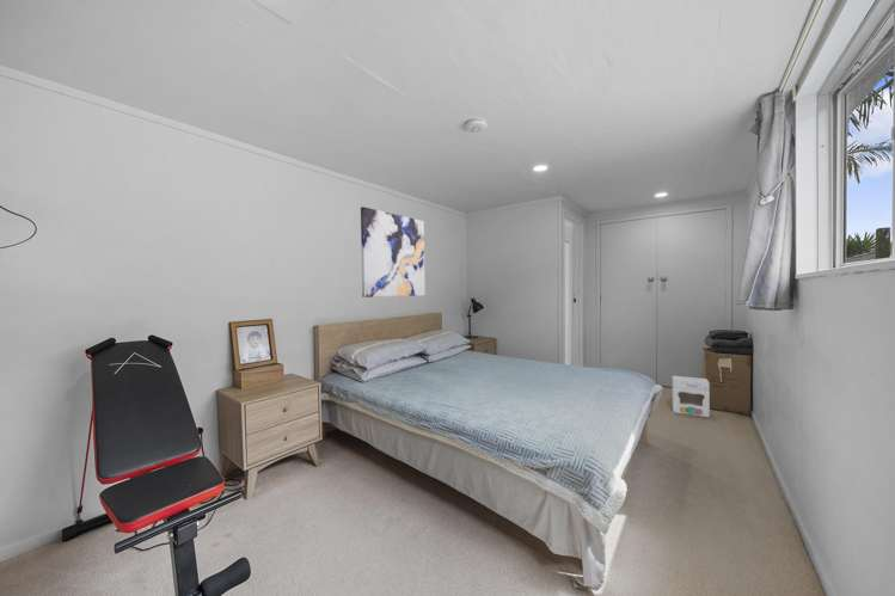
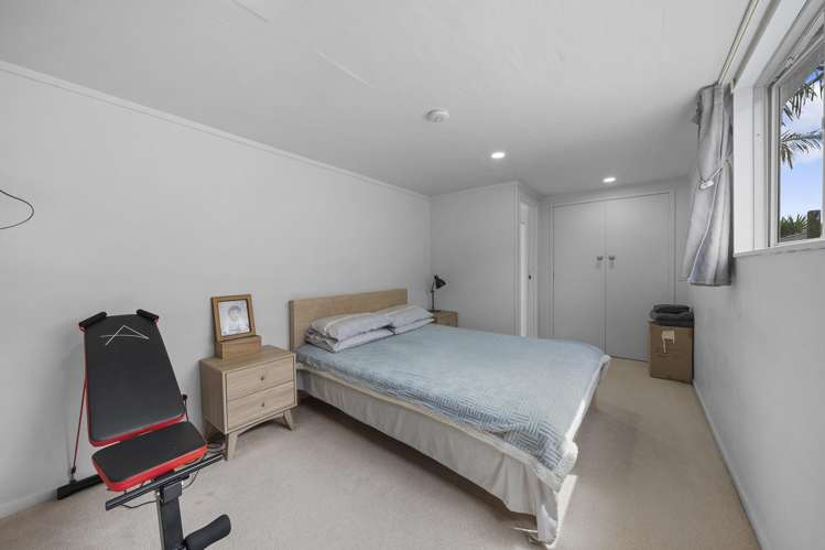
- cardboard box (689, 395)
- wall art (396, 256)
